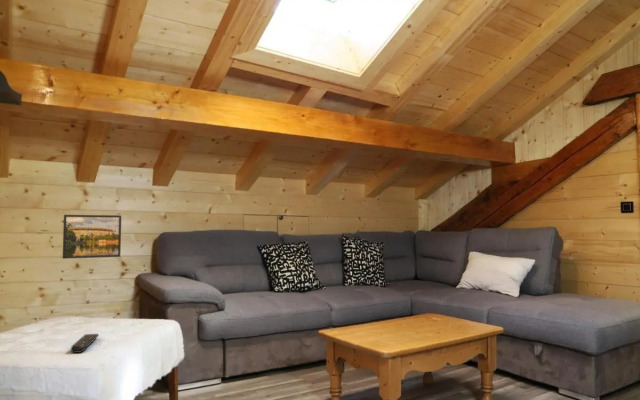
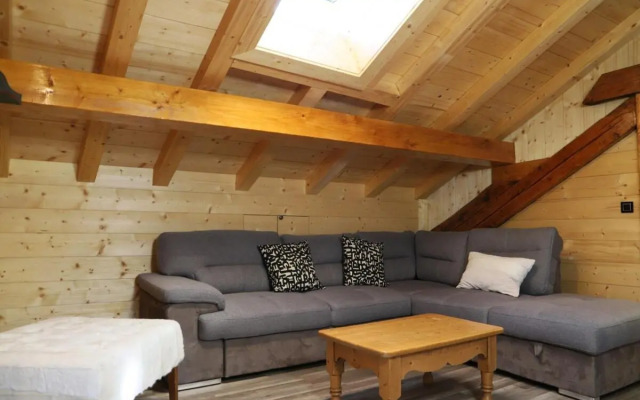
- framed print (92, 236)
- remote control (85, 342)
